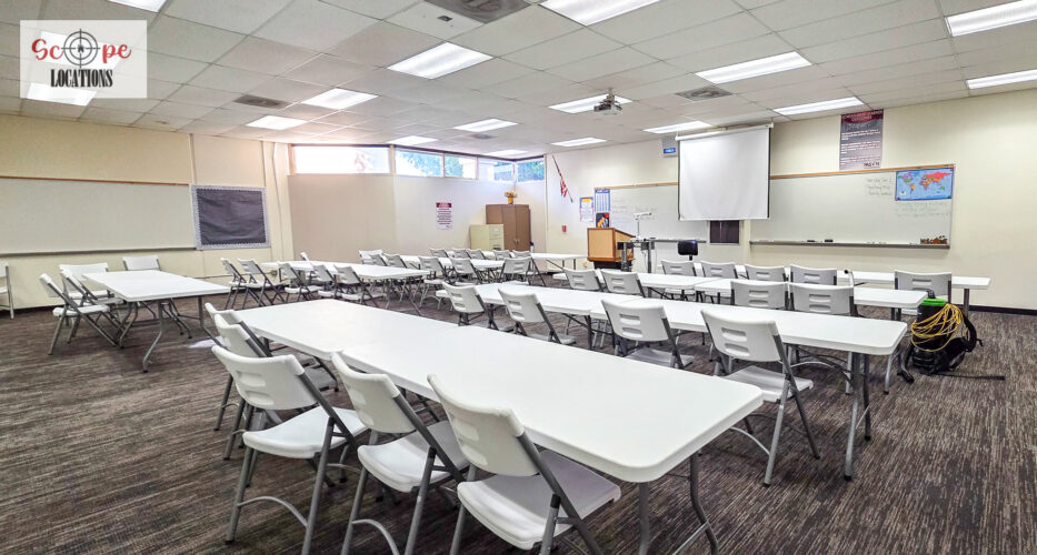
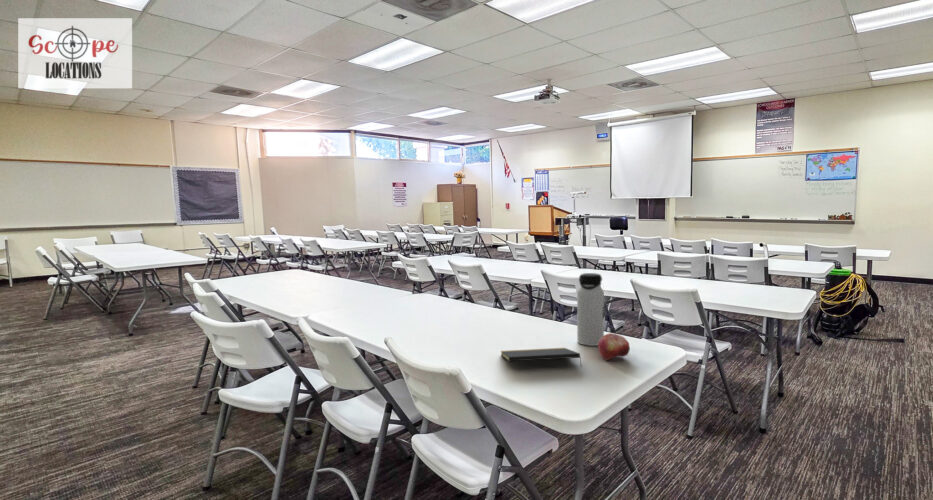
+ water bottle (590, 308)
+ fruit (613, 346)
+ notepad (538, 354)
